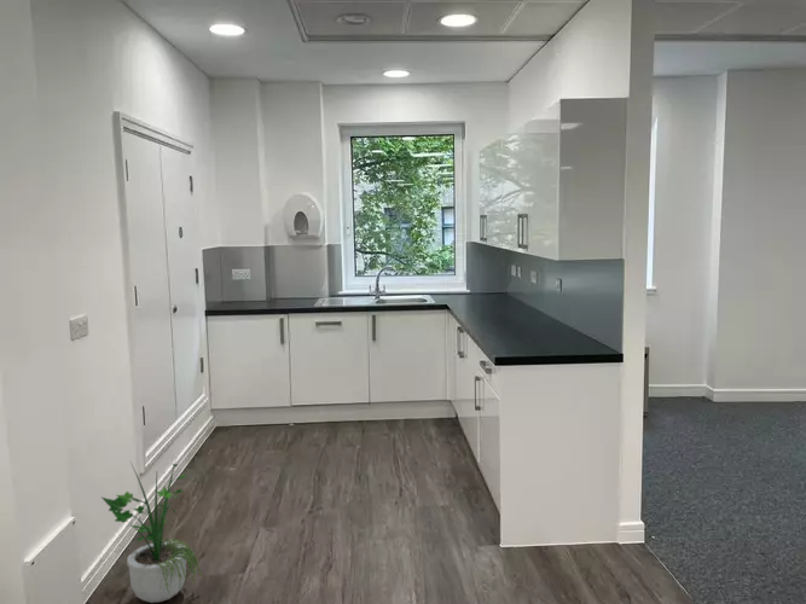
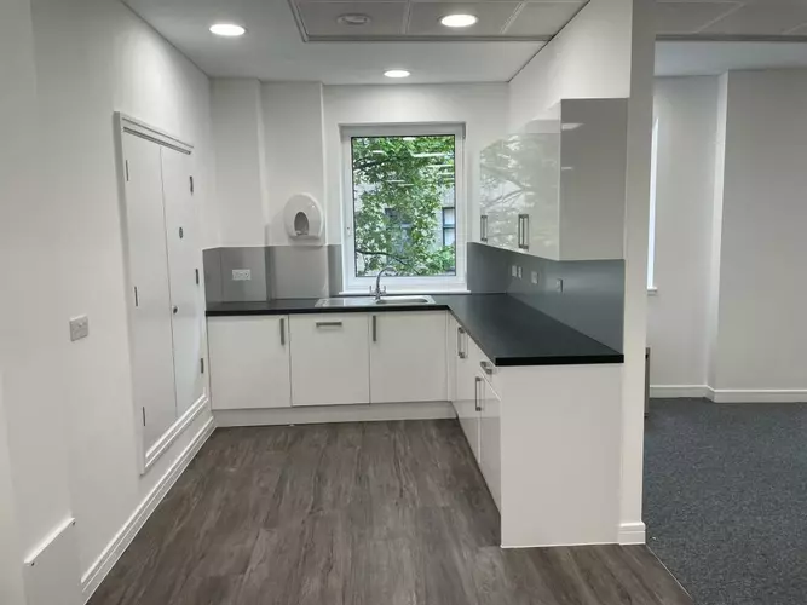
- potted plant (160, 516)
